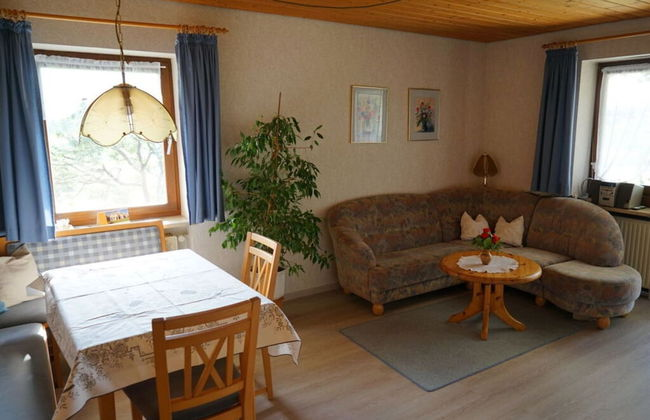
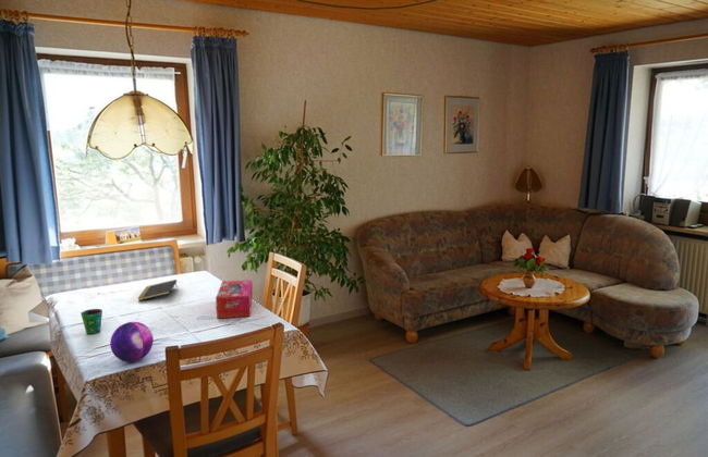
+ tissue box (235, 297)
+ cup (91, 321)
+ decorative orb (132, 341)
+ notepad (158, 289)
